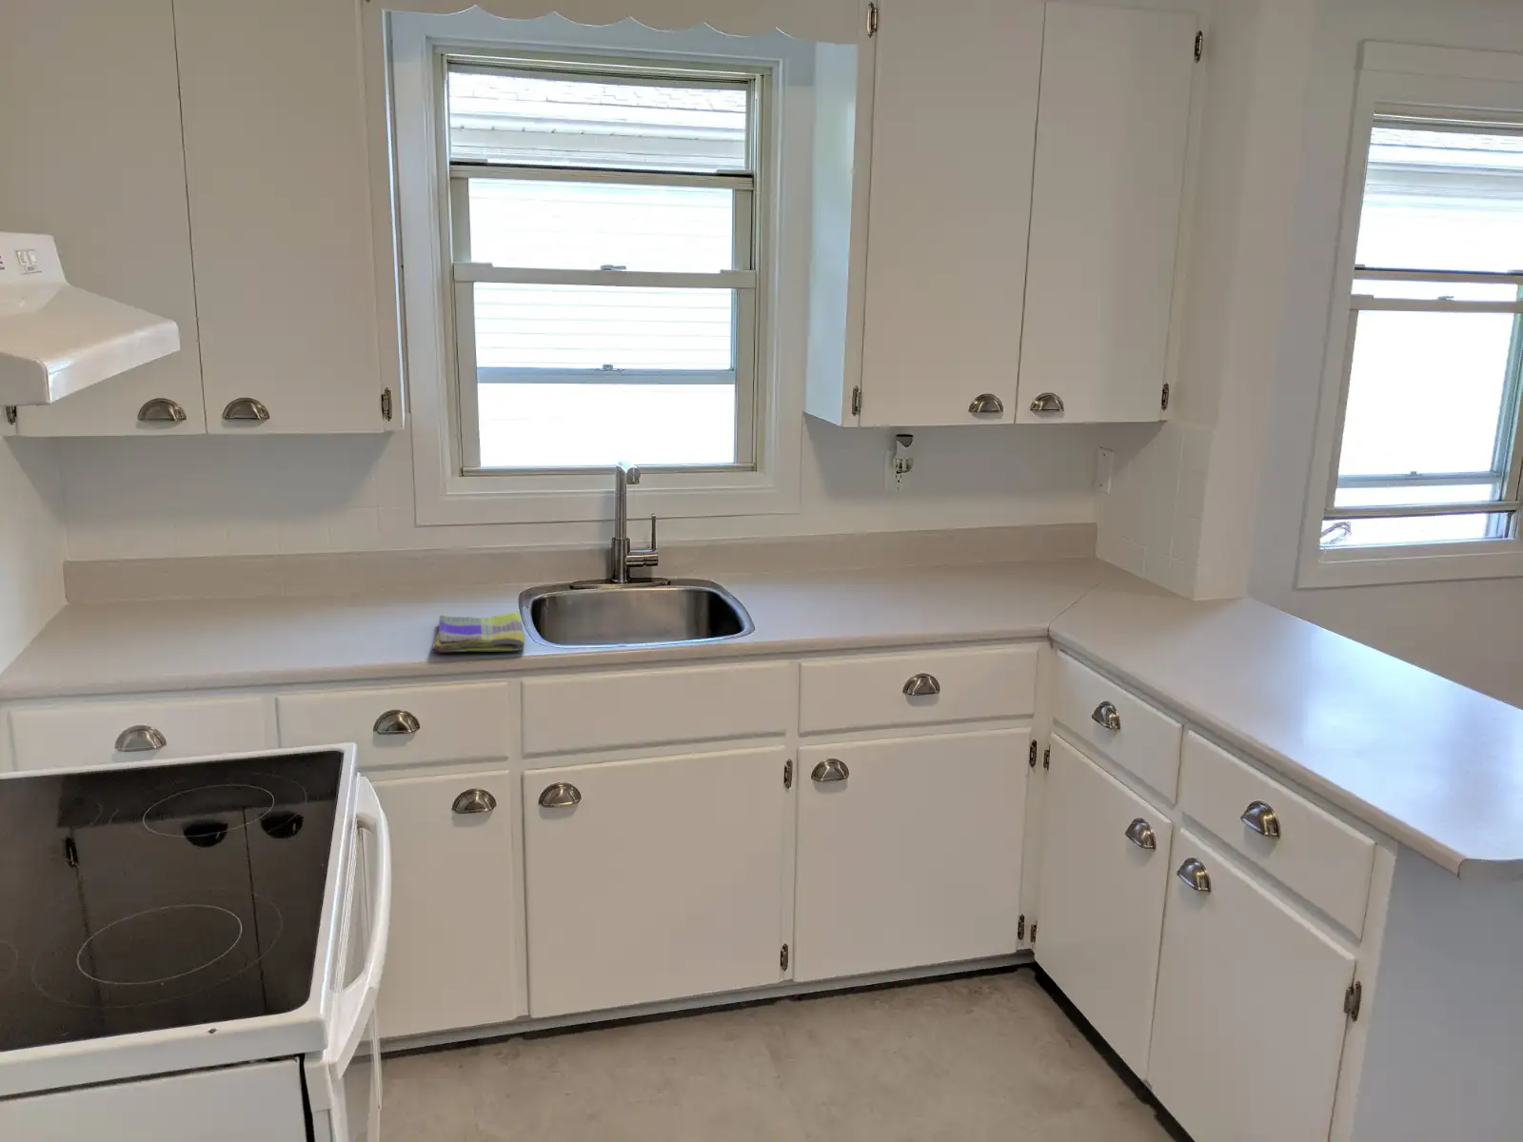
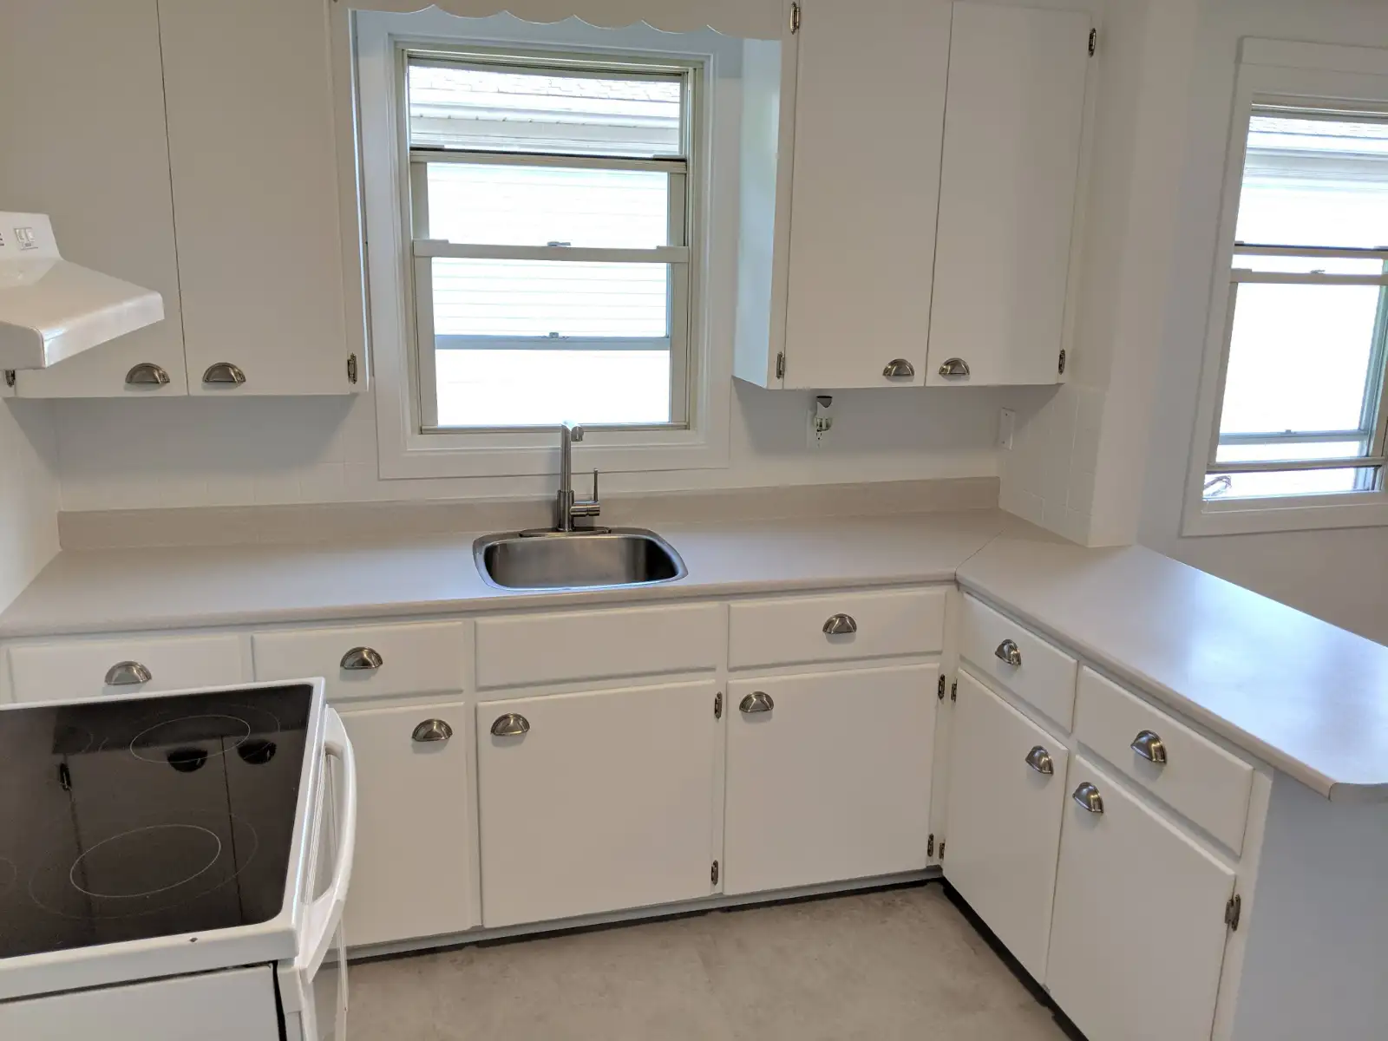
- dish towel (480, 631)
